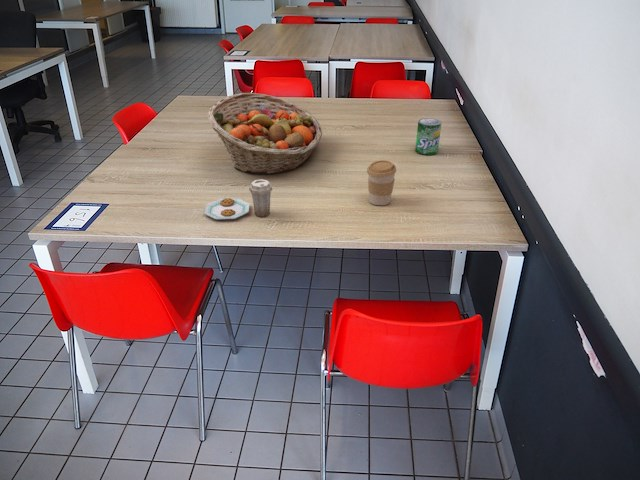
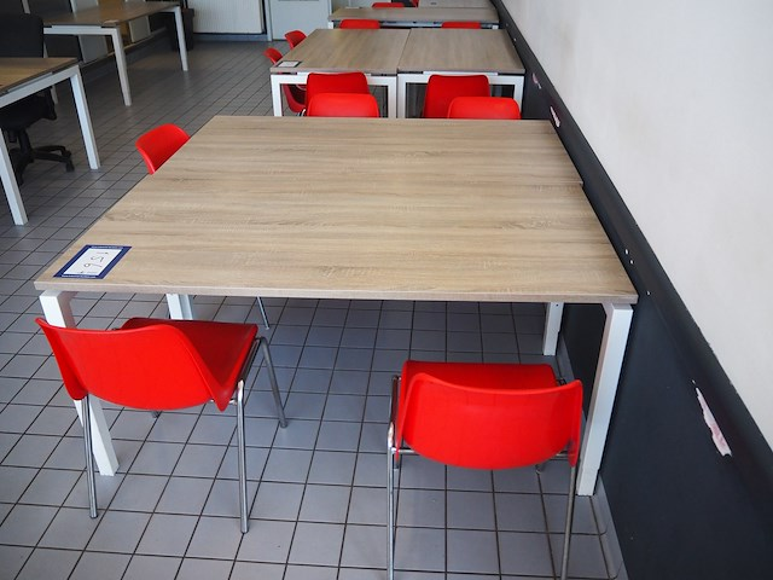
- coffee cup (380, 182)
- plate (237, 198)
- beverage can (428, 136)
- fruit basket (267, 131)
